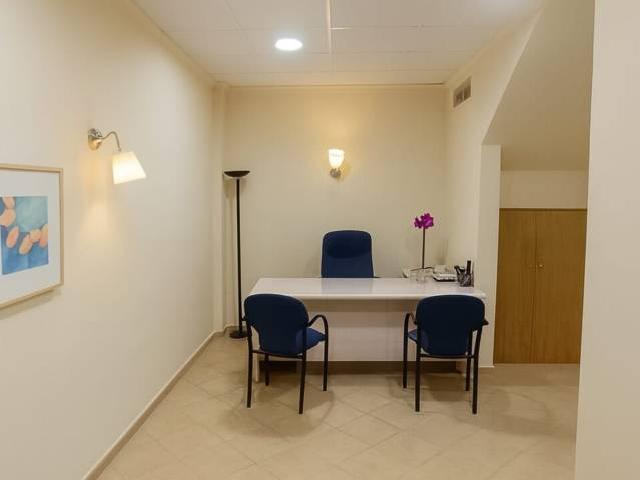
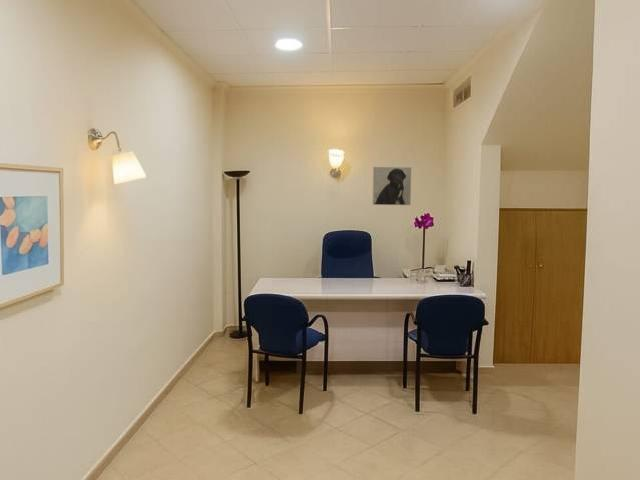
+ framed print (391, 186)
